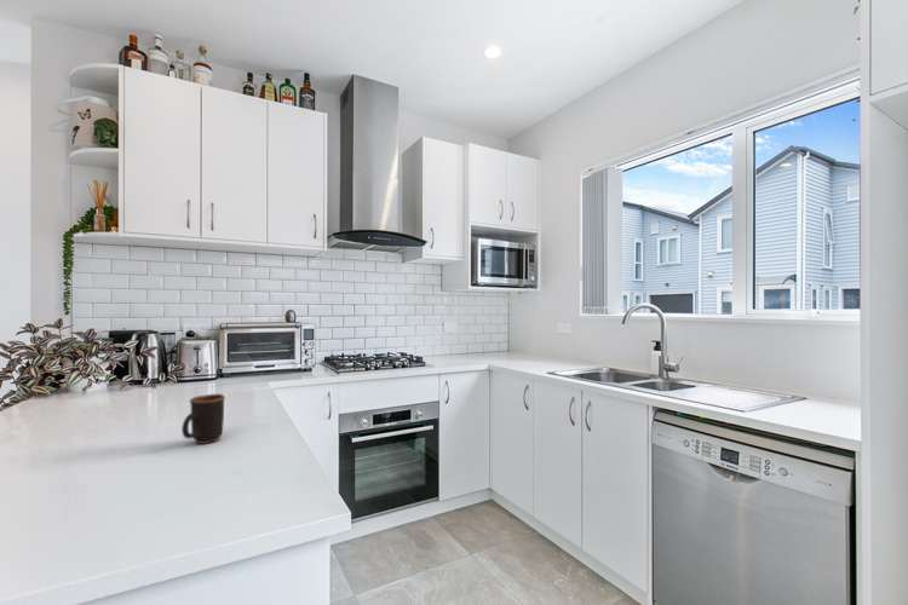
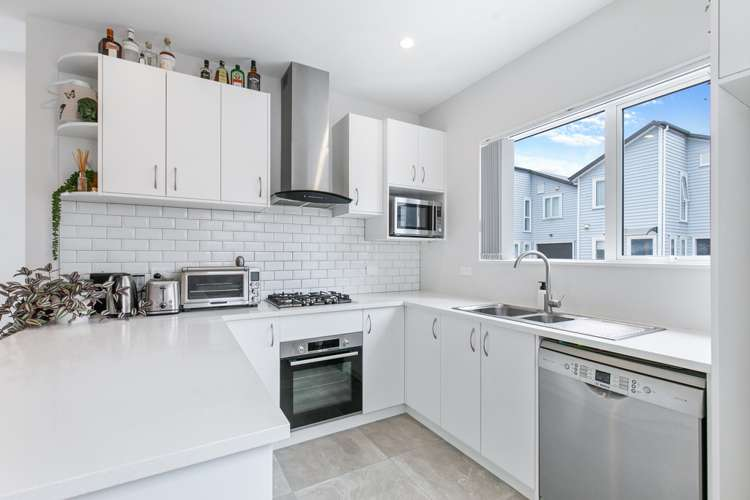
- mug (202, 420)
